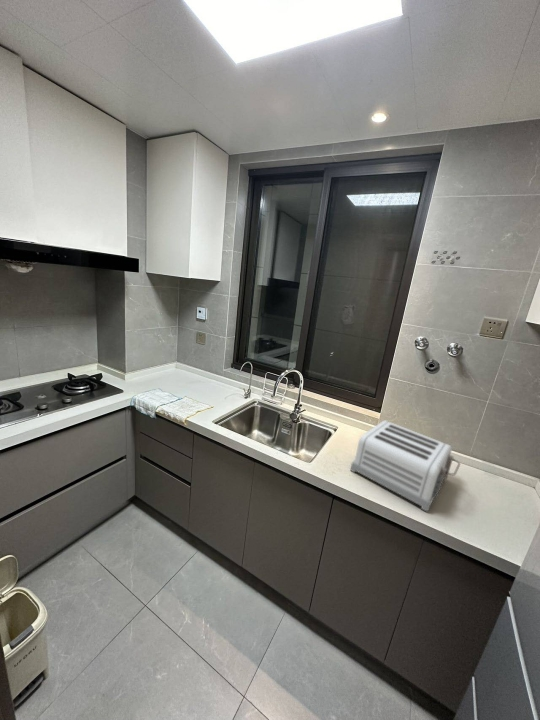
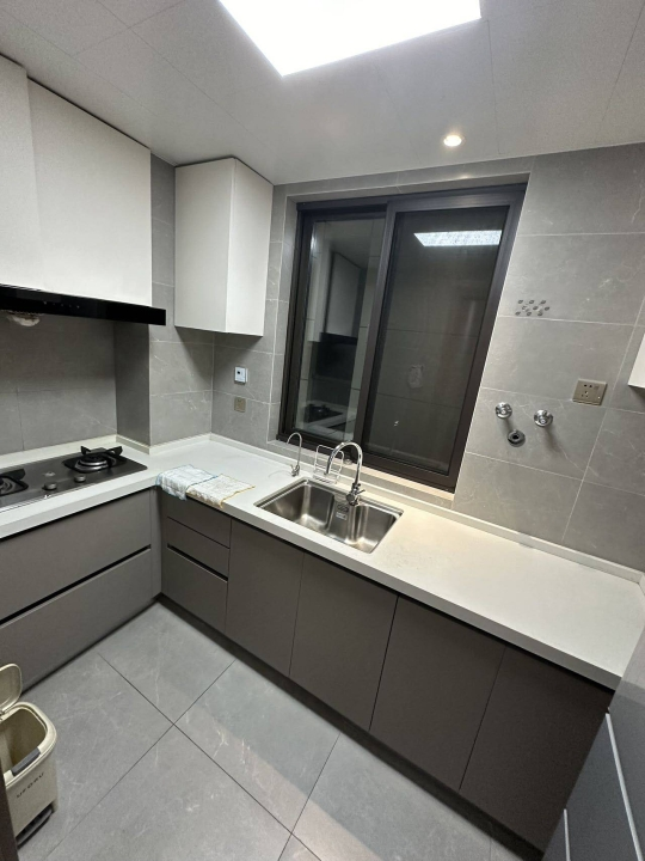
- toaster (407, 459)
